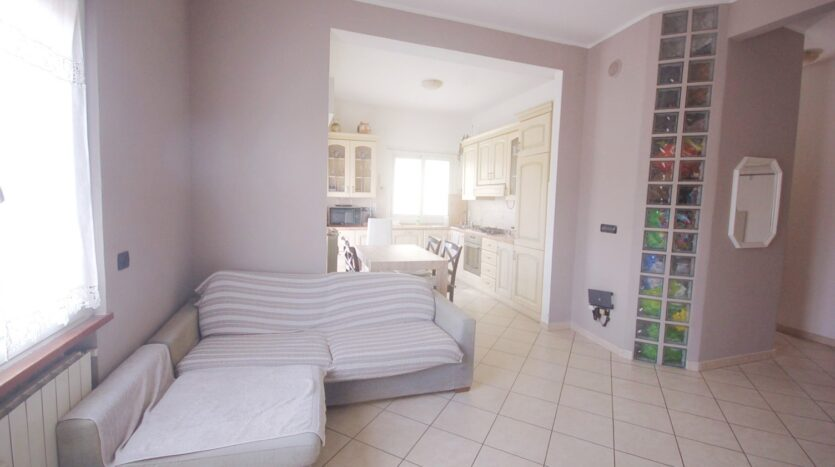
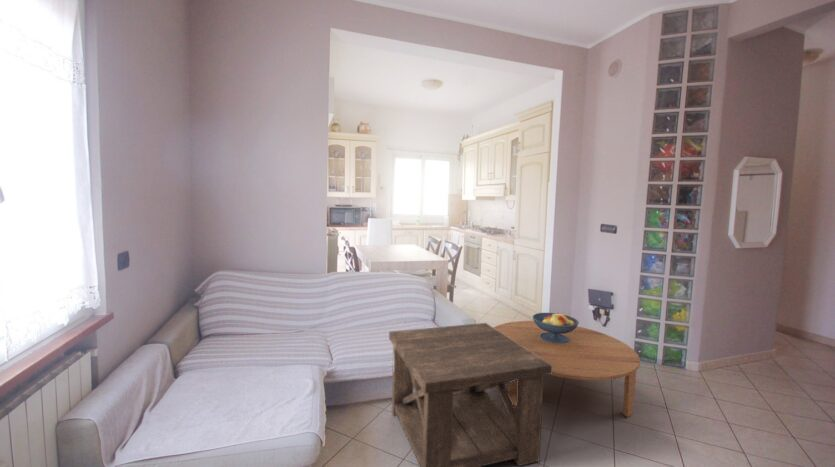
+ side table (460, 391)
+ coffee table (556, 363)
+ fruit bowl (554, 324)
